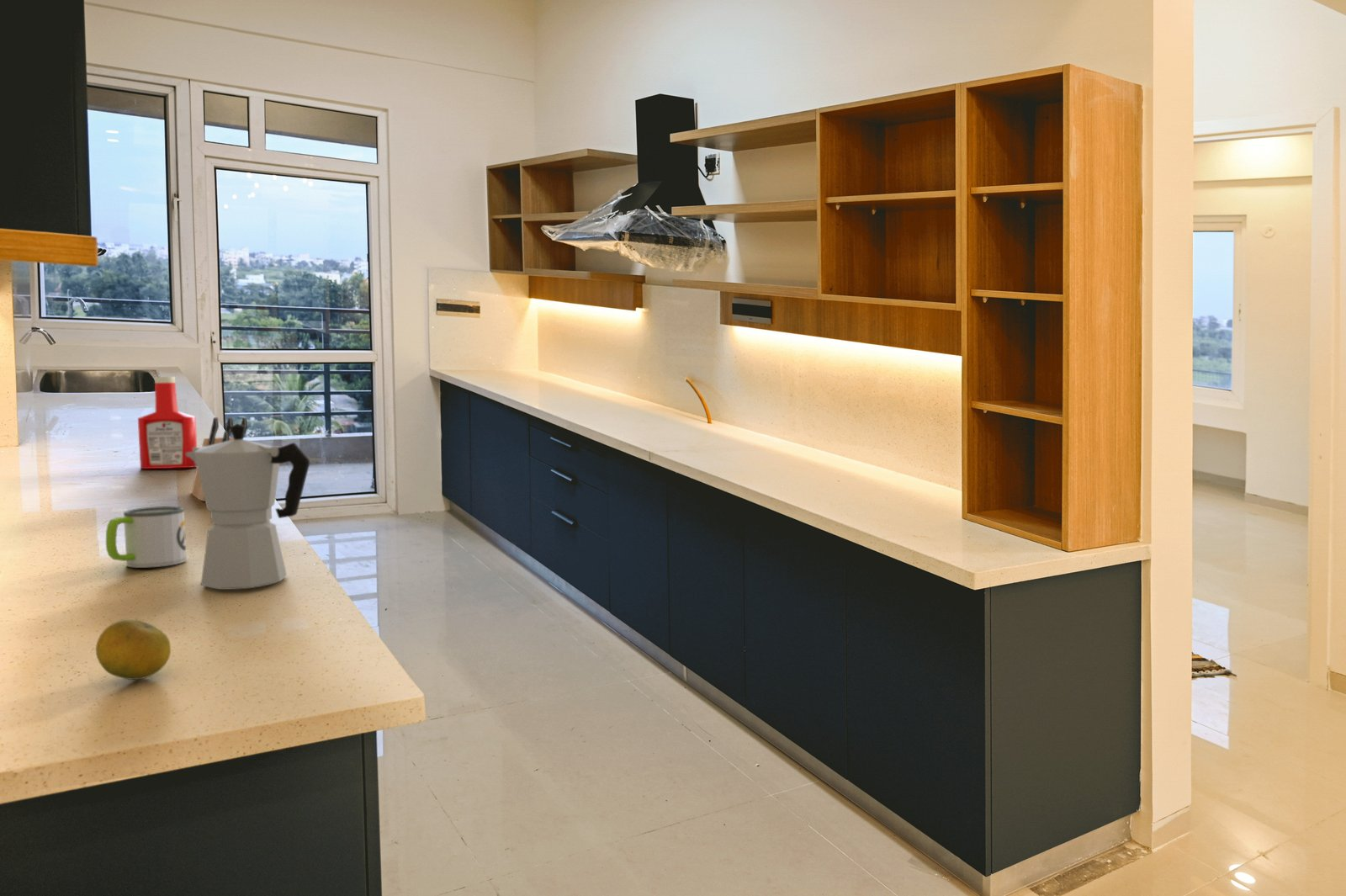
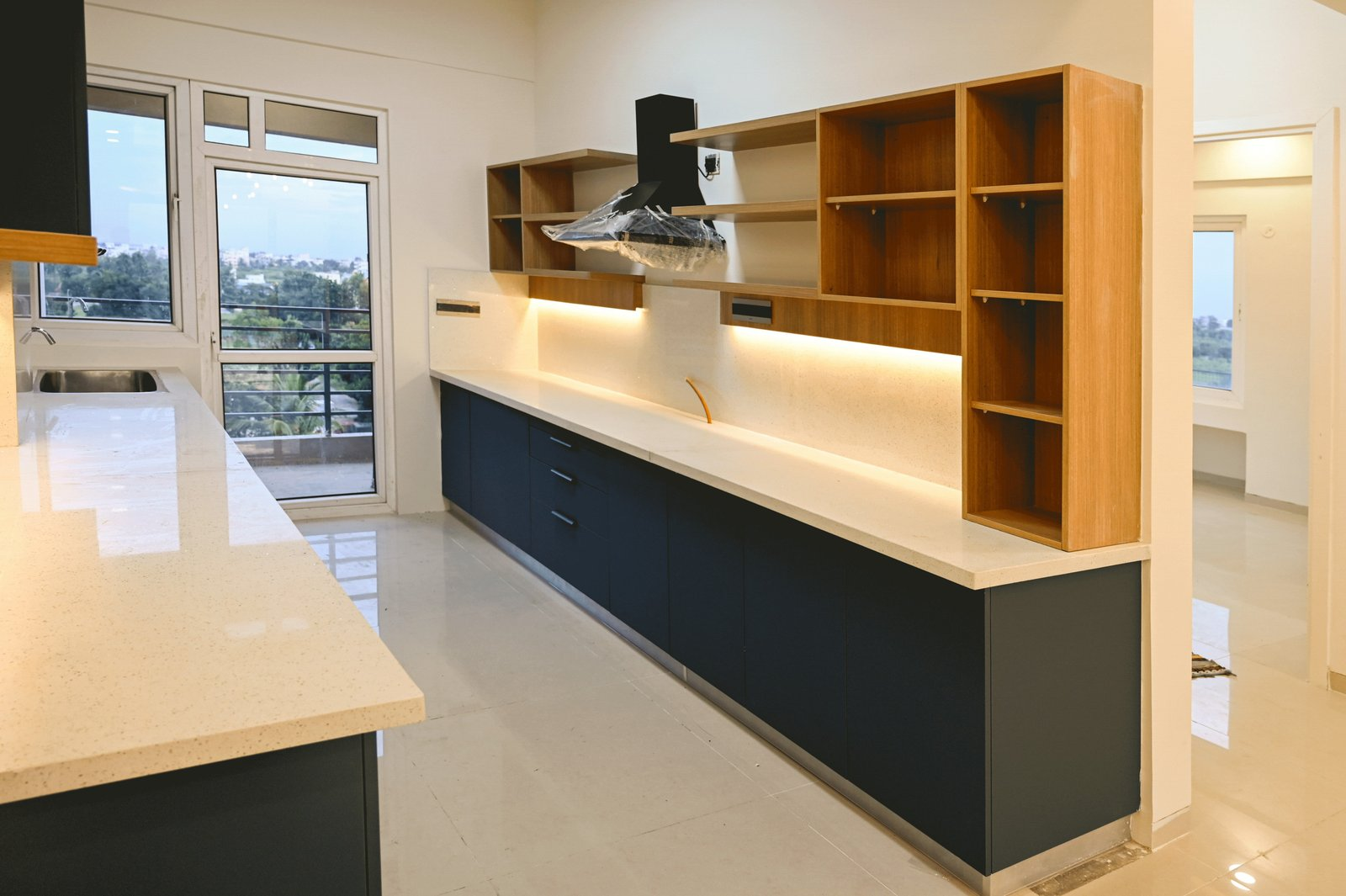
- soap bottle (167, 421)
- knife block (216, 443)
- mug (145, 538)
- moka pot (249, 503)
- fruit (134, 649)
